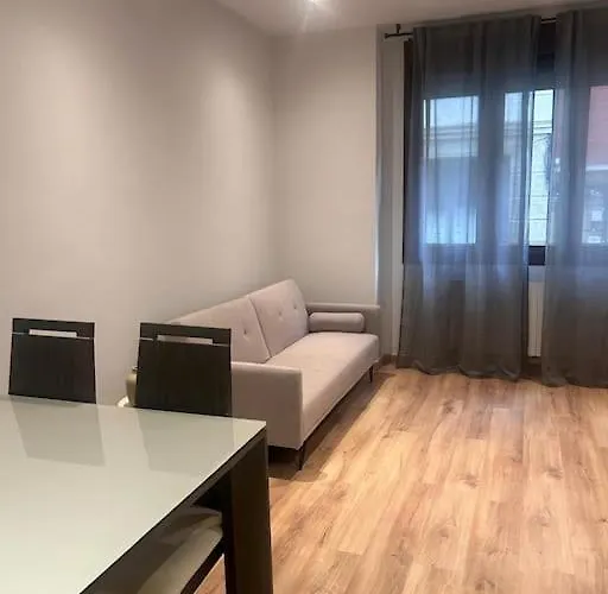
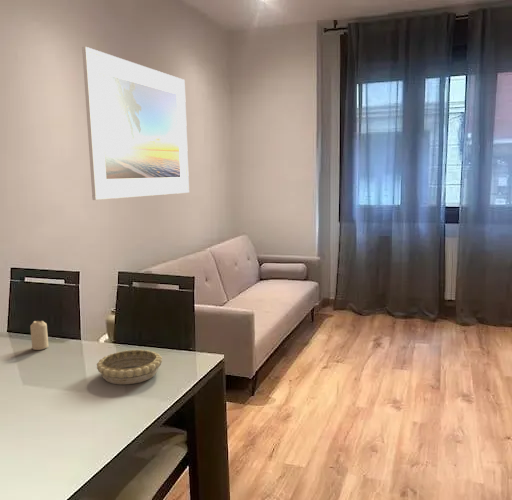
+ candle (39, 334)
+ decorative bowl (130, 366)
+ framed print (144, 131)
